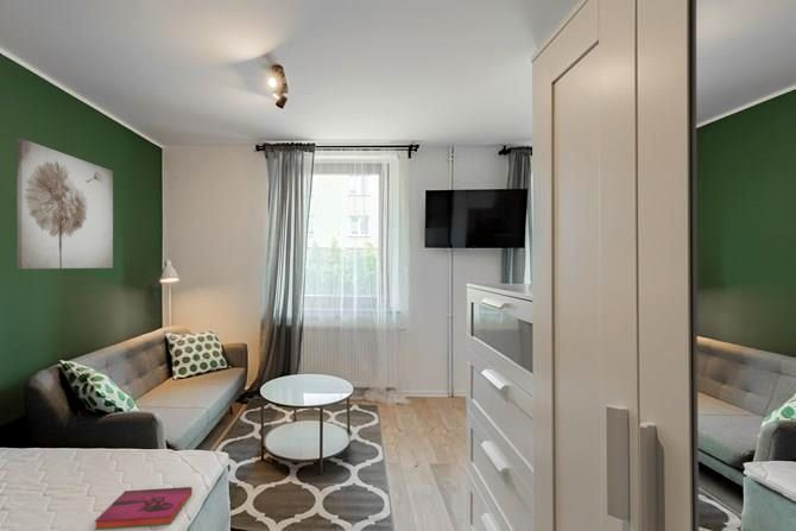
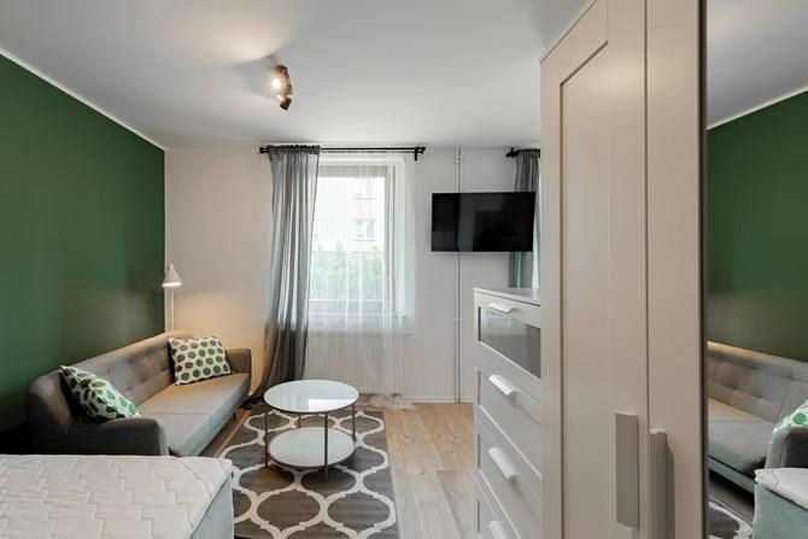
- hardback book (146, 506)
- wall art (71, 213)
